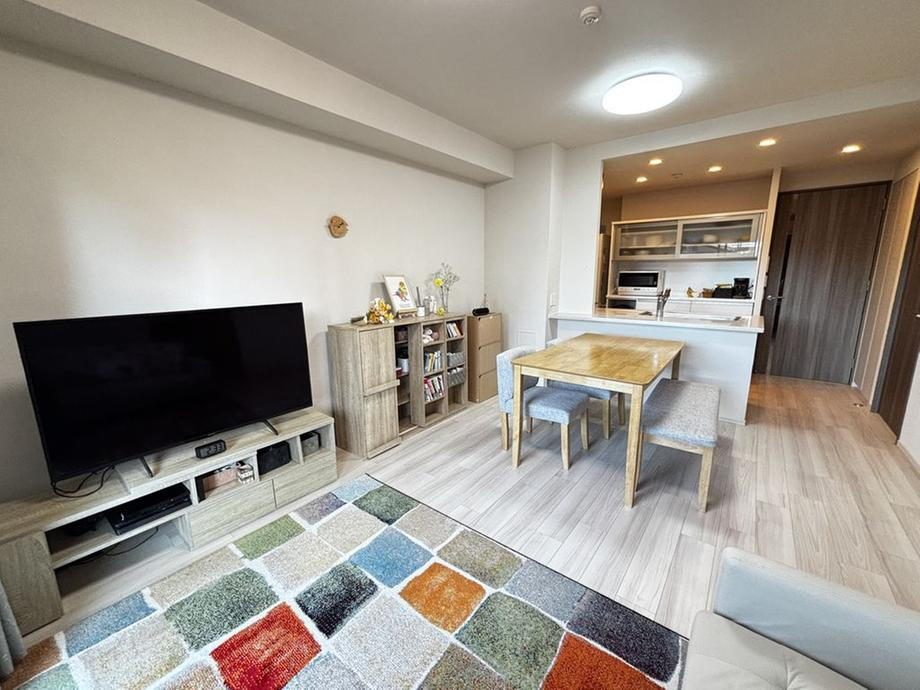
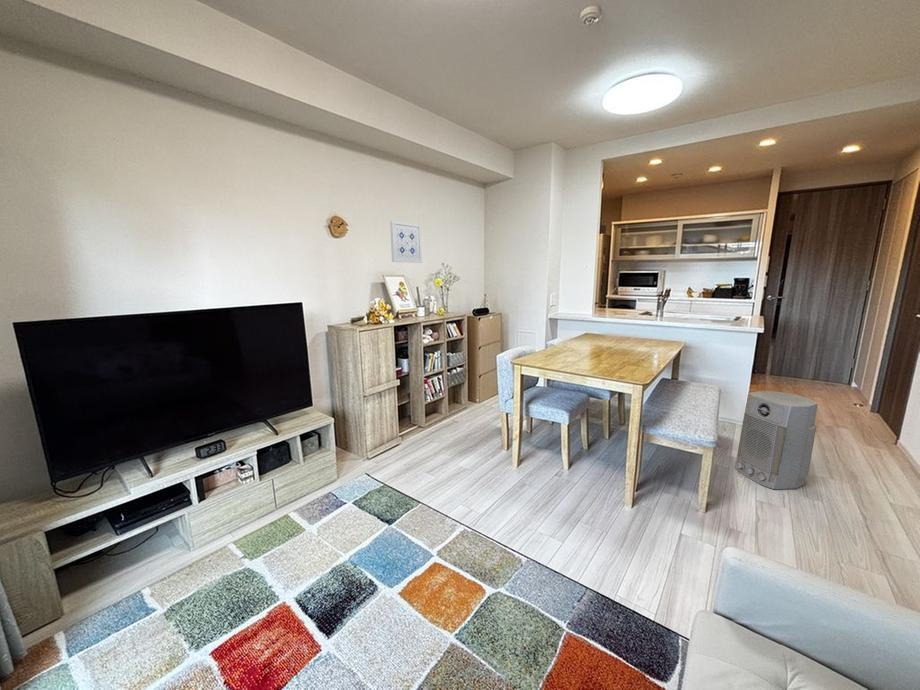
+ air purifier (777, 437)
+ wall art (406, 242)
